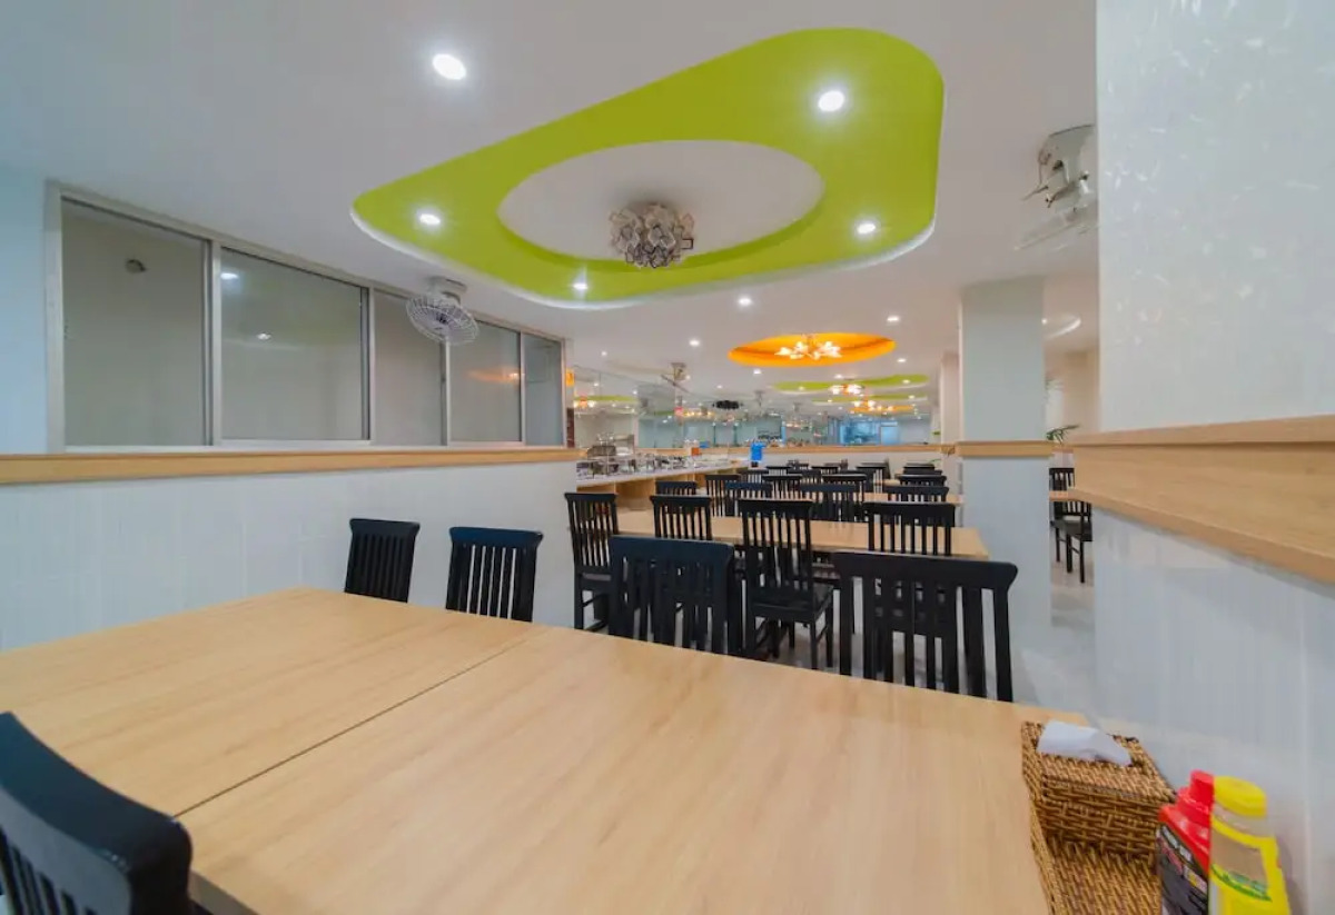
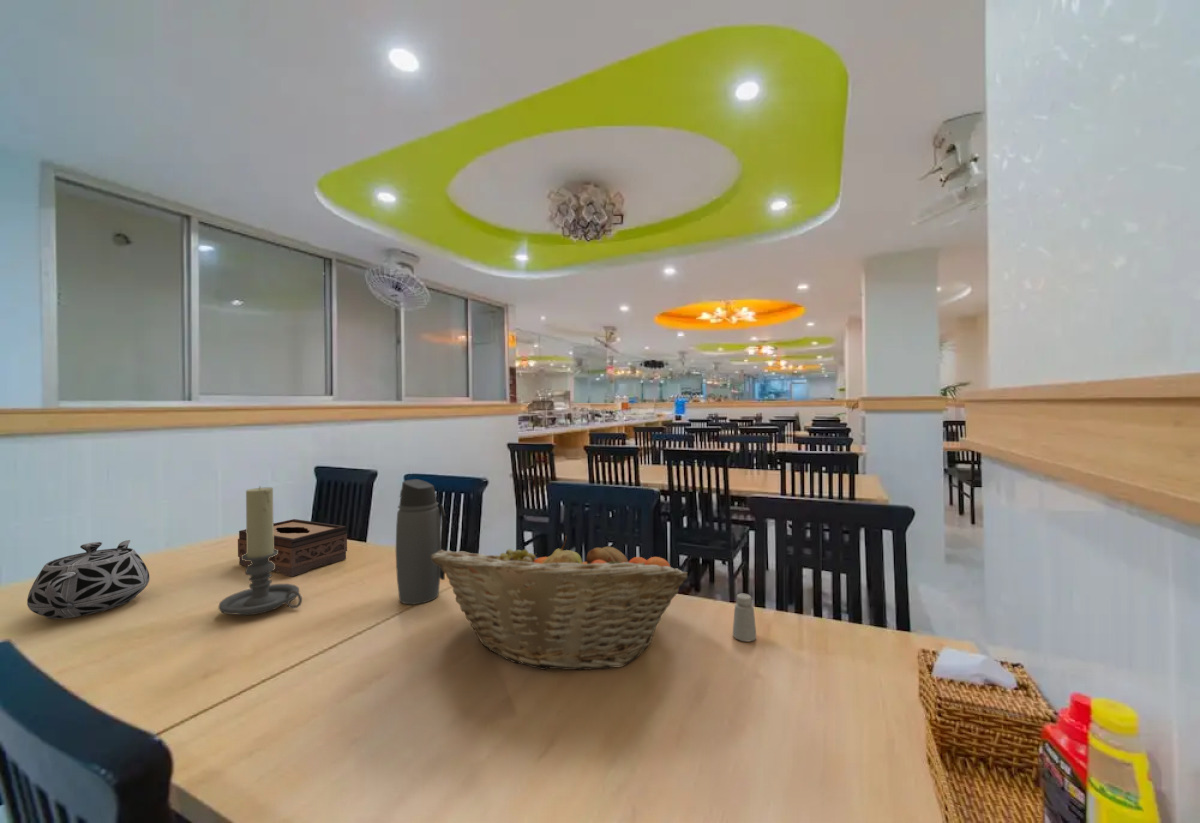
+ tissue box (293, 545)
+ teapot (95, 573)
+ saltshaker (744, 615)
+ fruit basket (558, 584)
+ water bottle (419, 538)
+ candle holder (265, 546)
